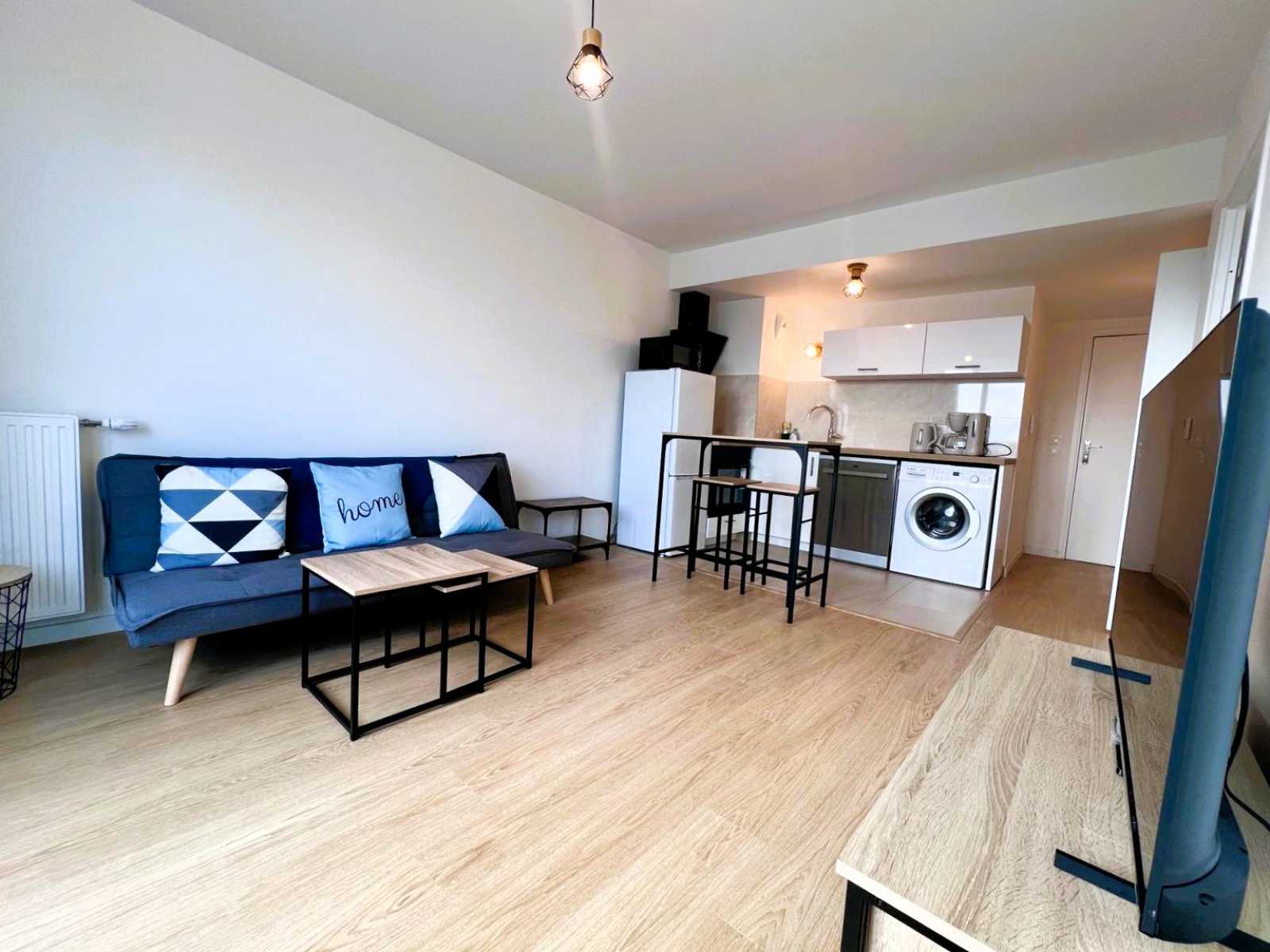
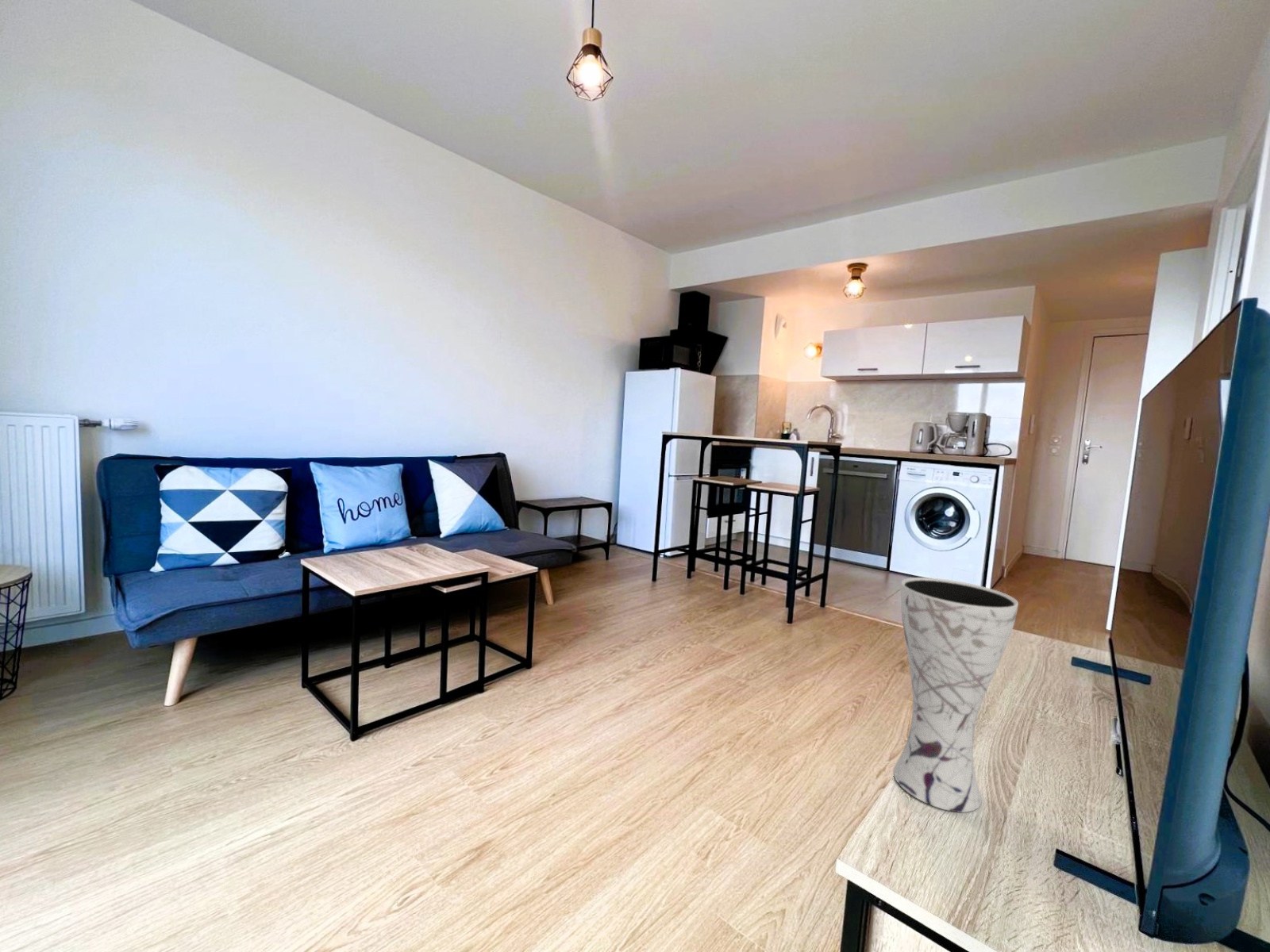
+ vase (945, 689)
